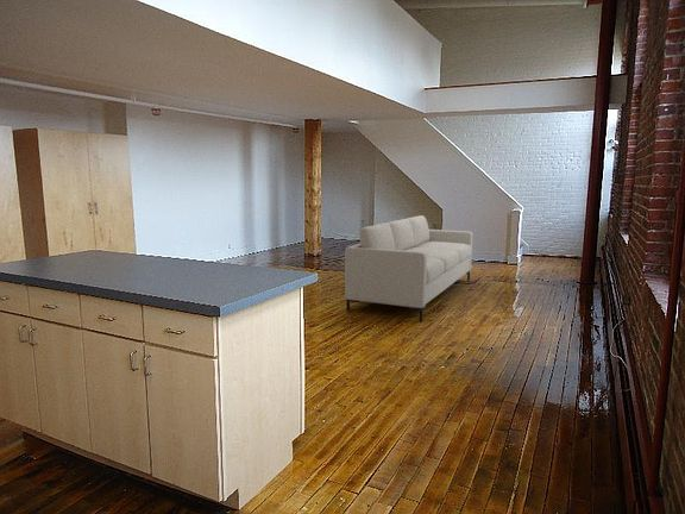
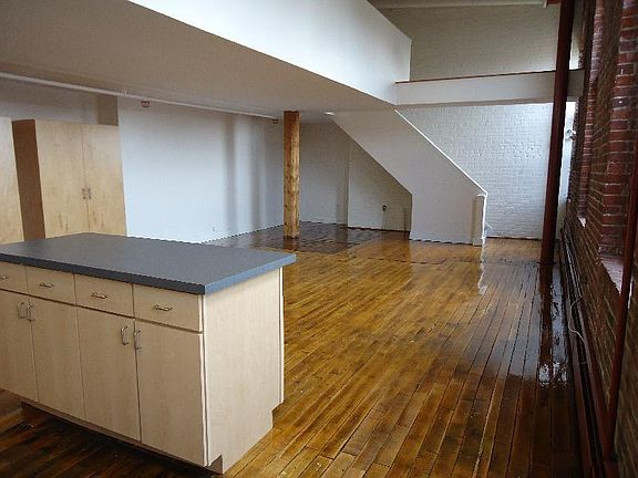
- sofa (417, 257)
